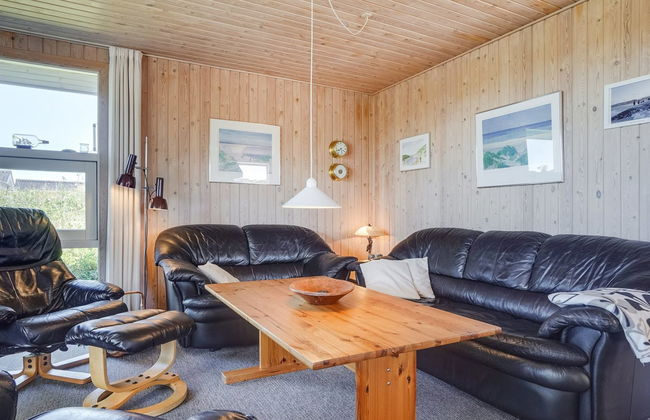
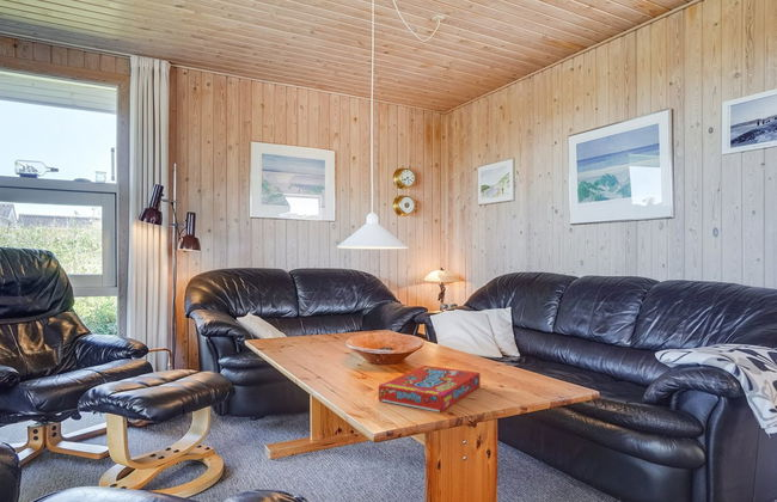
+ snack box (432, 385)
